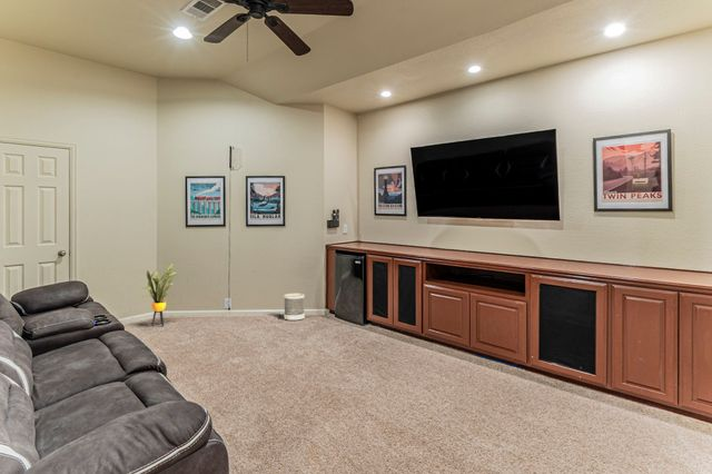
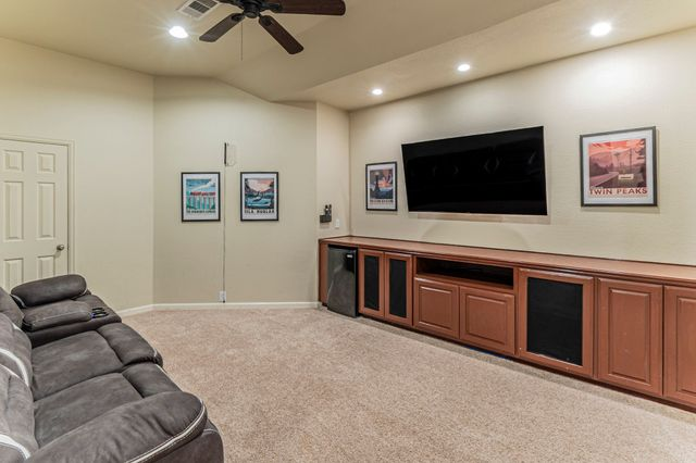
- wastebasket (294, 306)
- house plant (162, 295)
